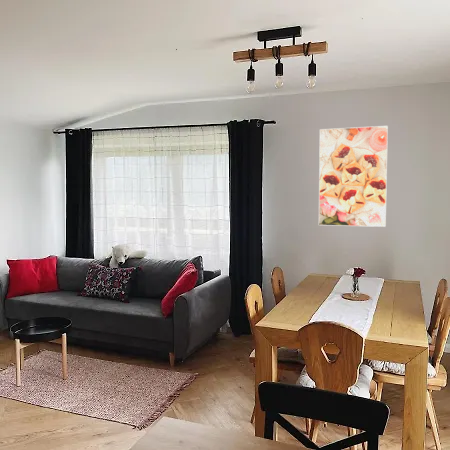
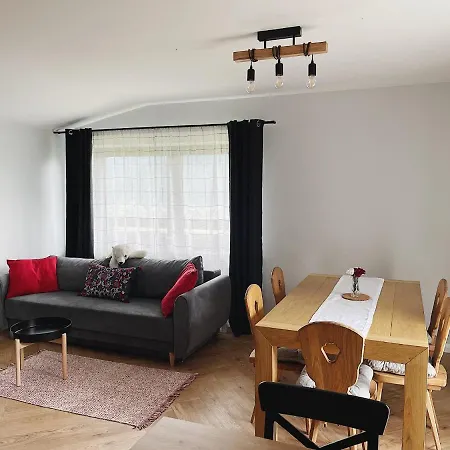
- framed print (352, 177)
